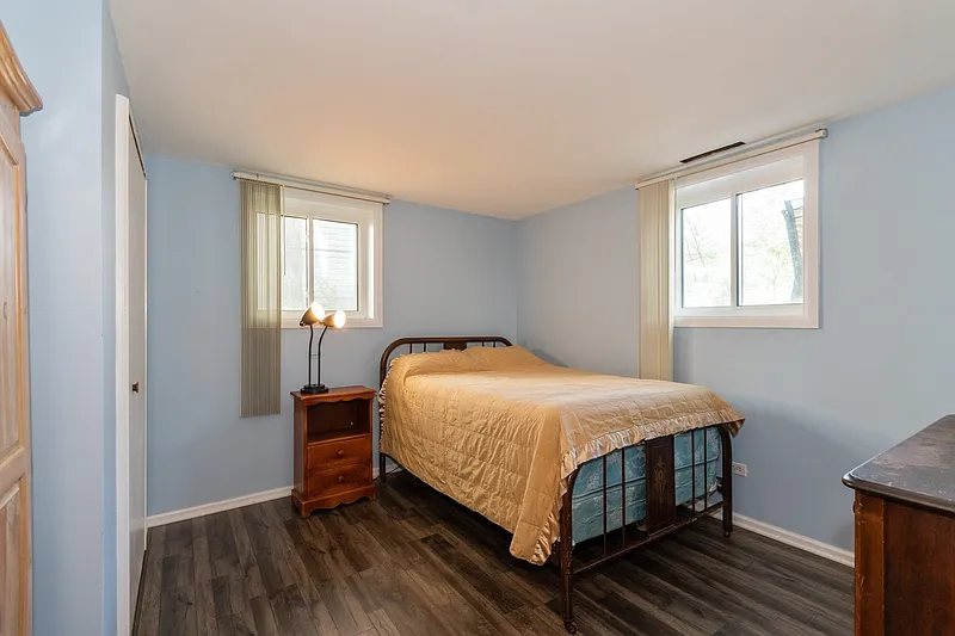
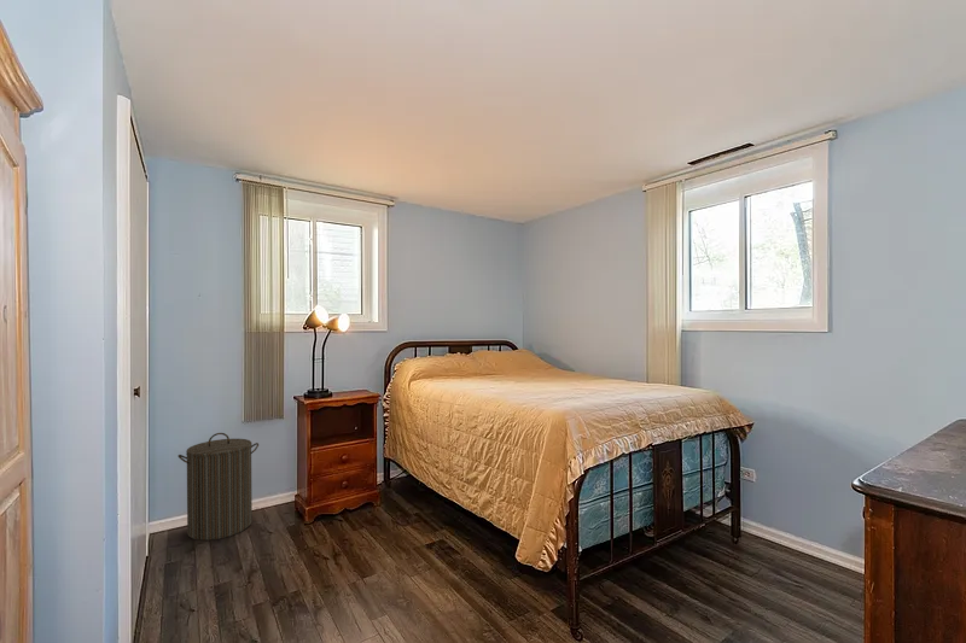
+ laundry hamper (220, 480)
